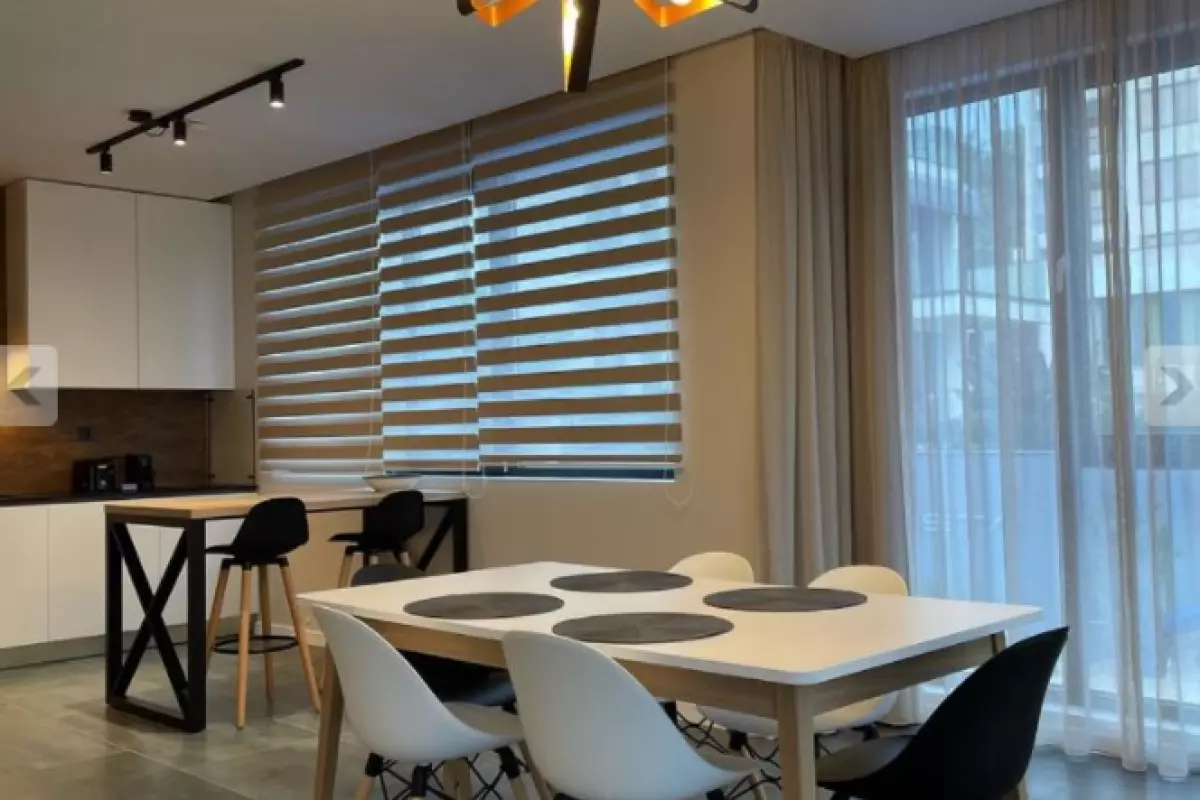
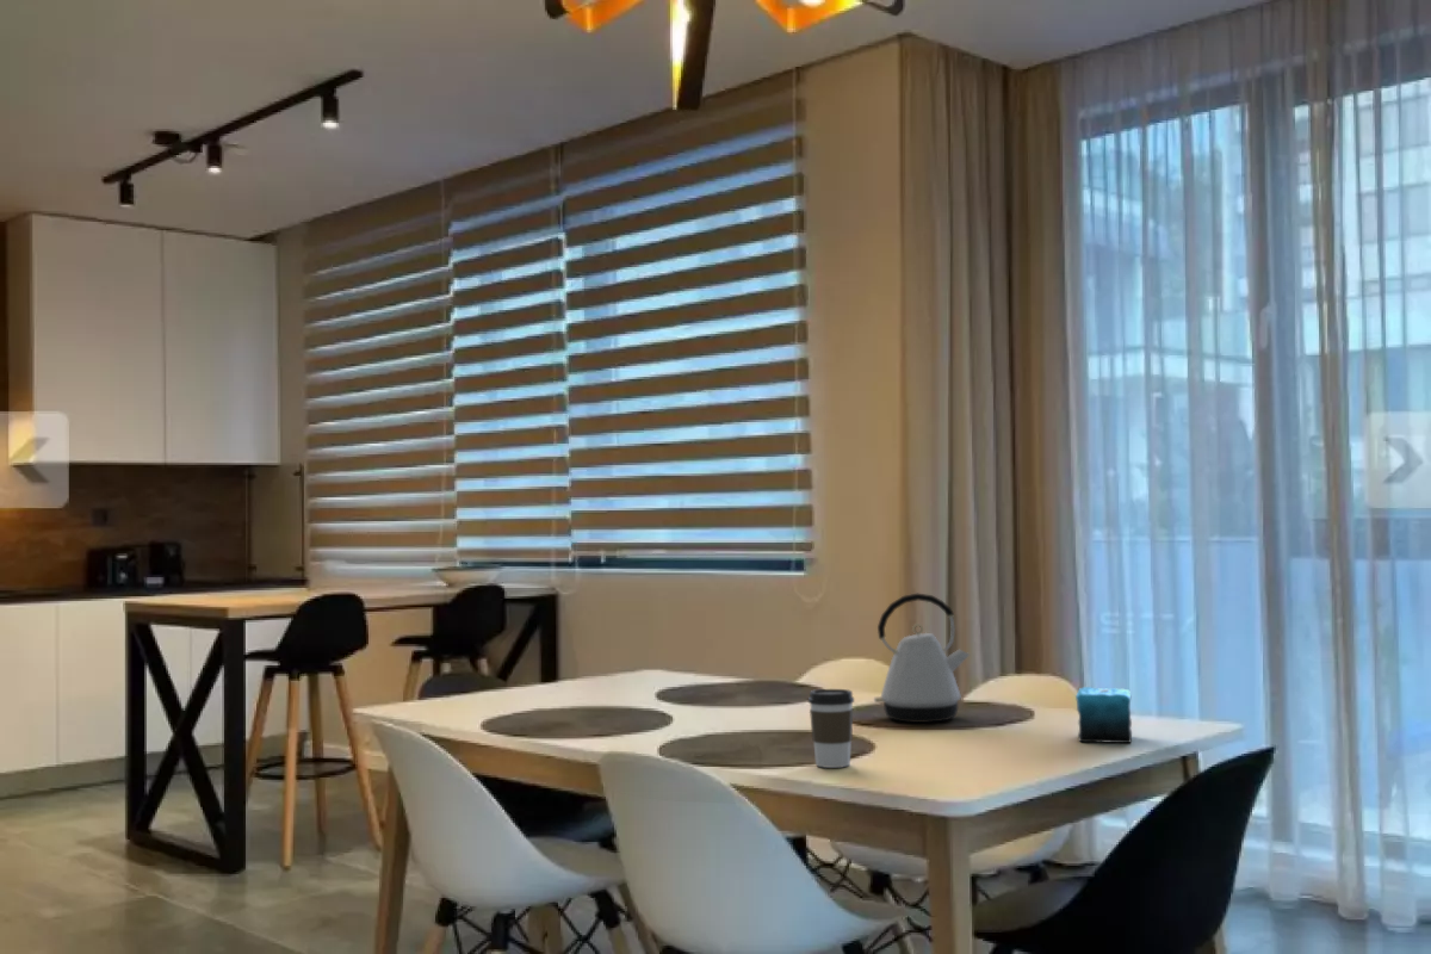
+ kettle (921, 655)
+ candle (1103, 705)
+ coffee cup (831, 727)
